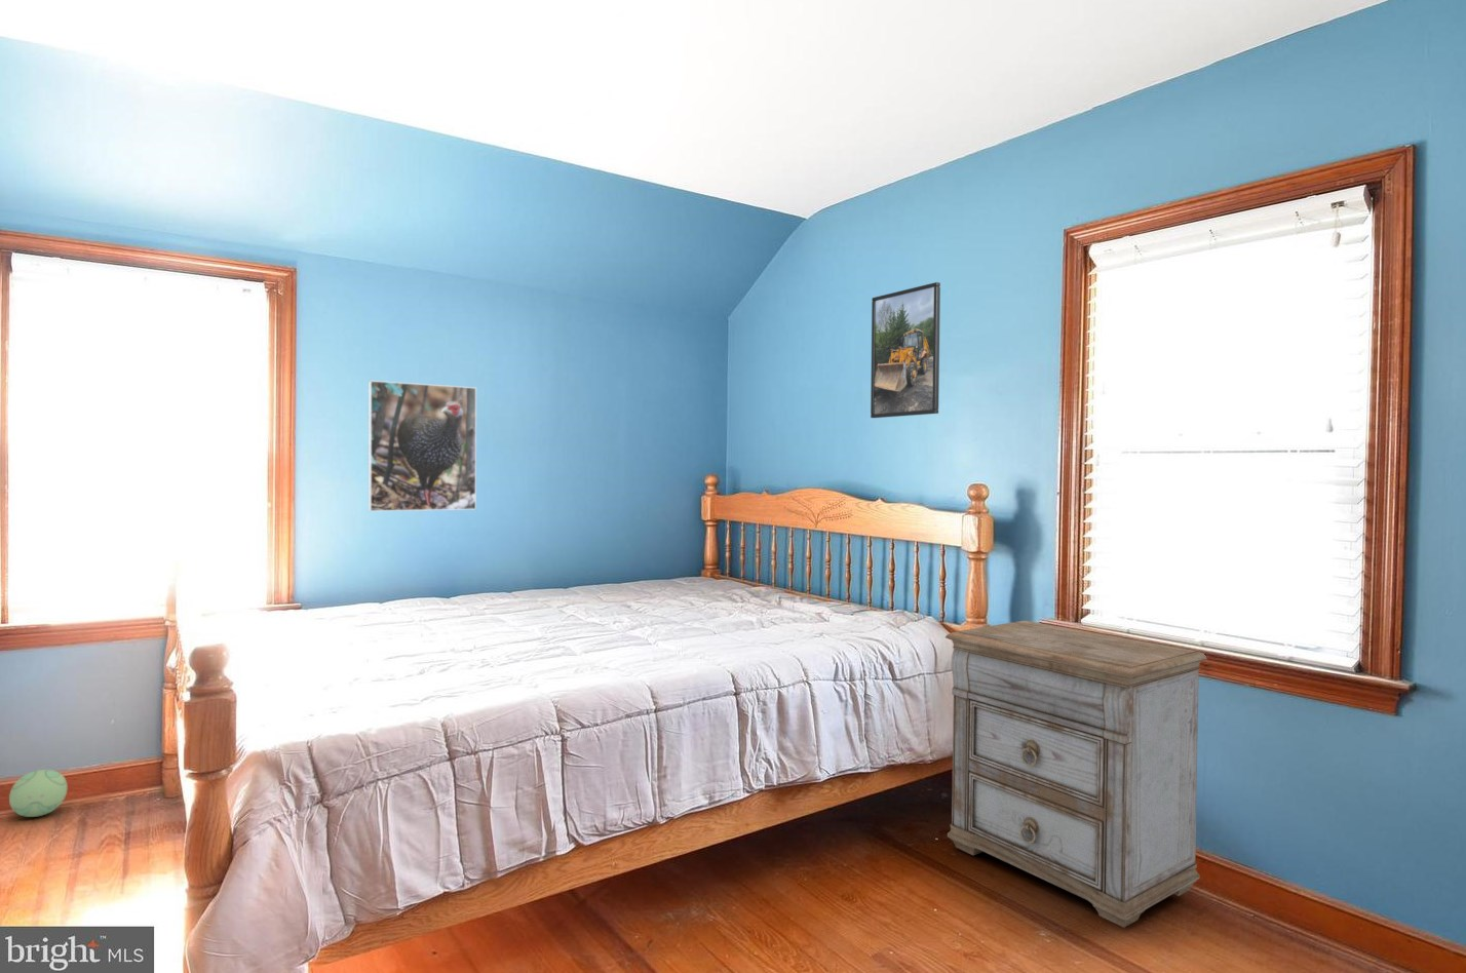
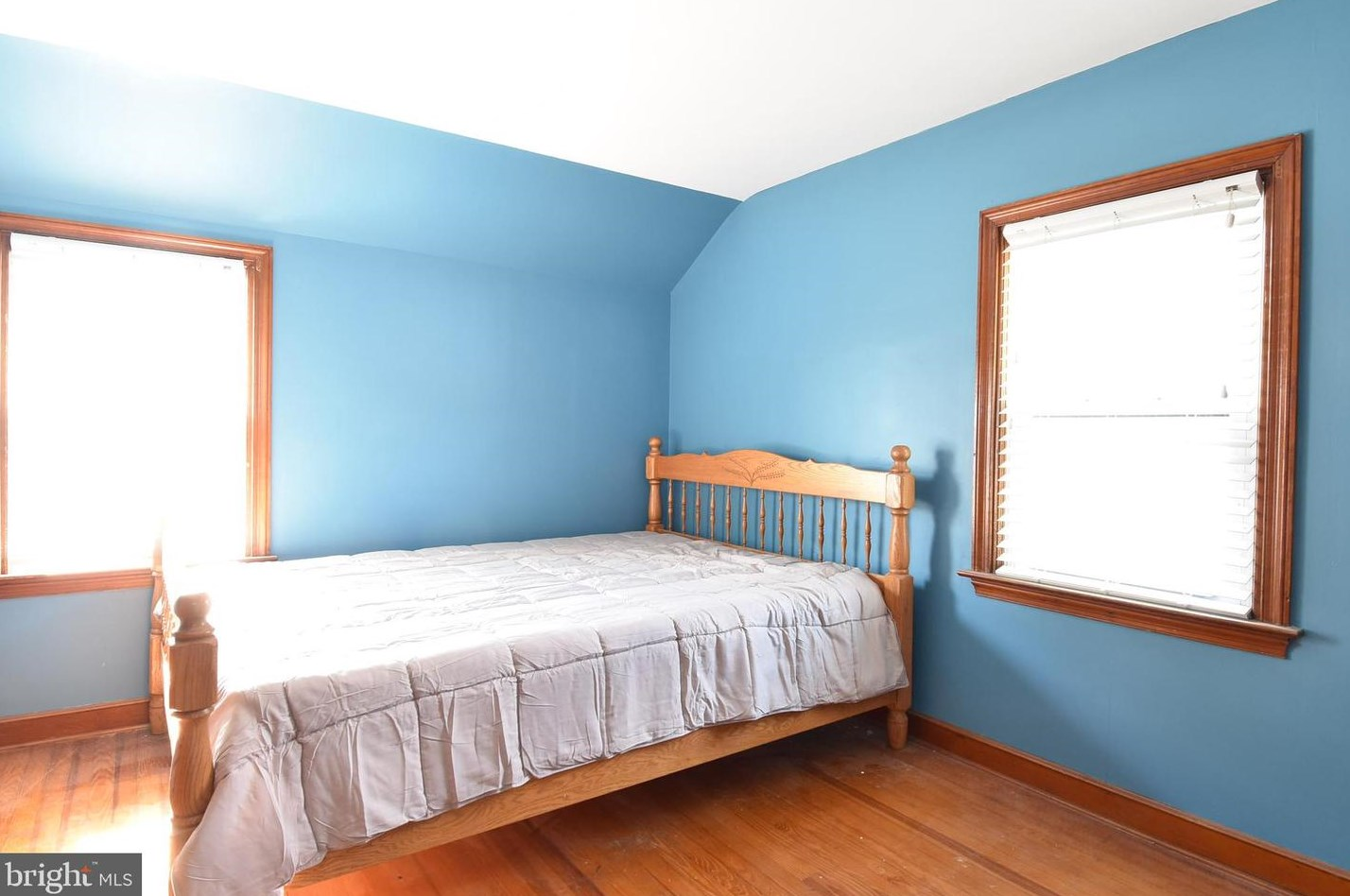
- nightstand (1067, 754)
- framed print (903, 353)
- plush toy (38, 793)
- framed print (424, 446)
